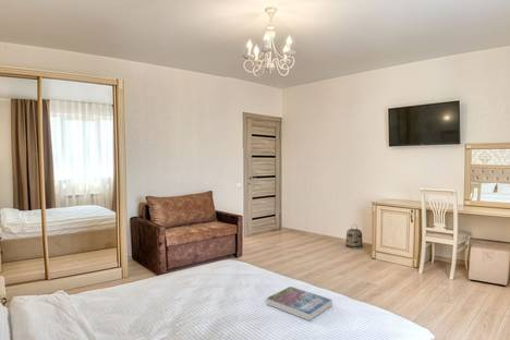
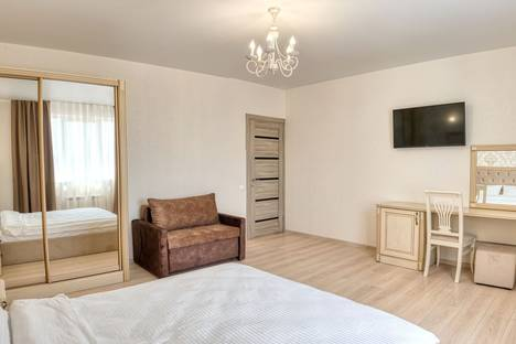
- book (299, 301)
- basket (354, 235)
